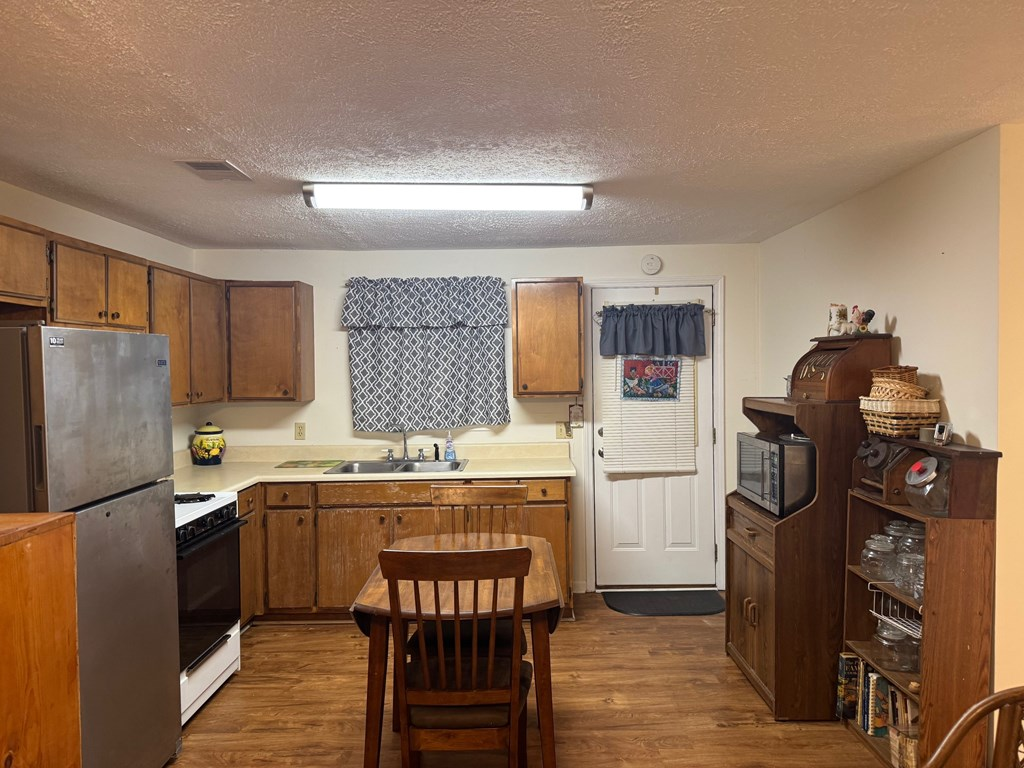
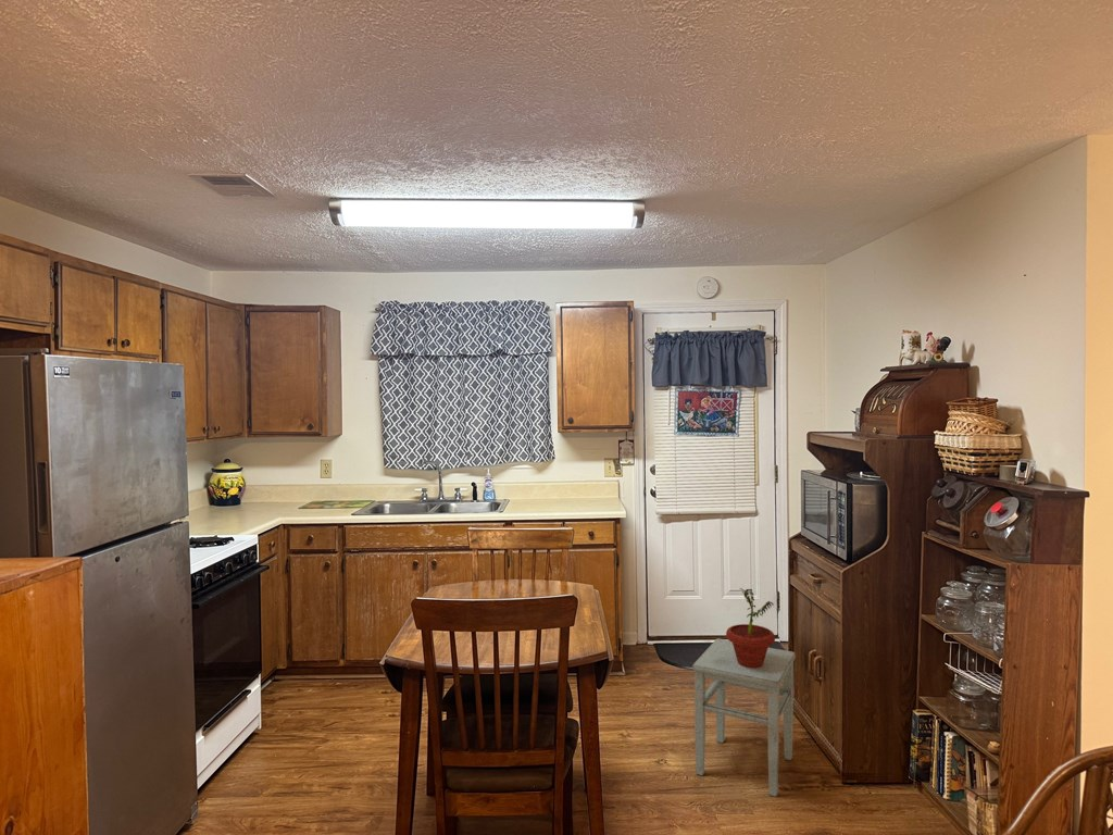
+ stool (745, 711)
+ potted plant (750, 625)
